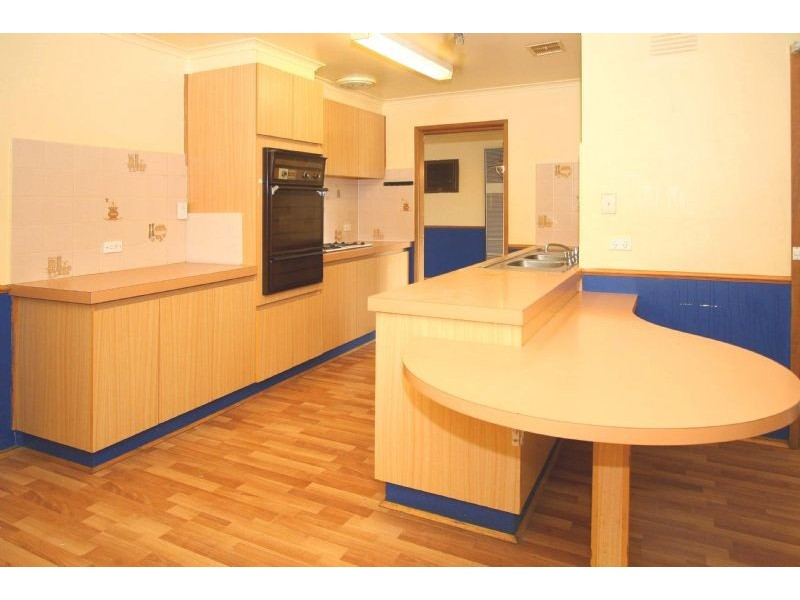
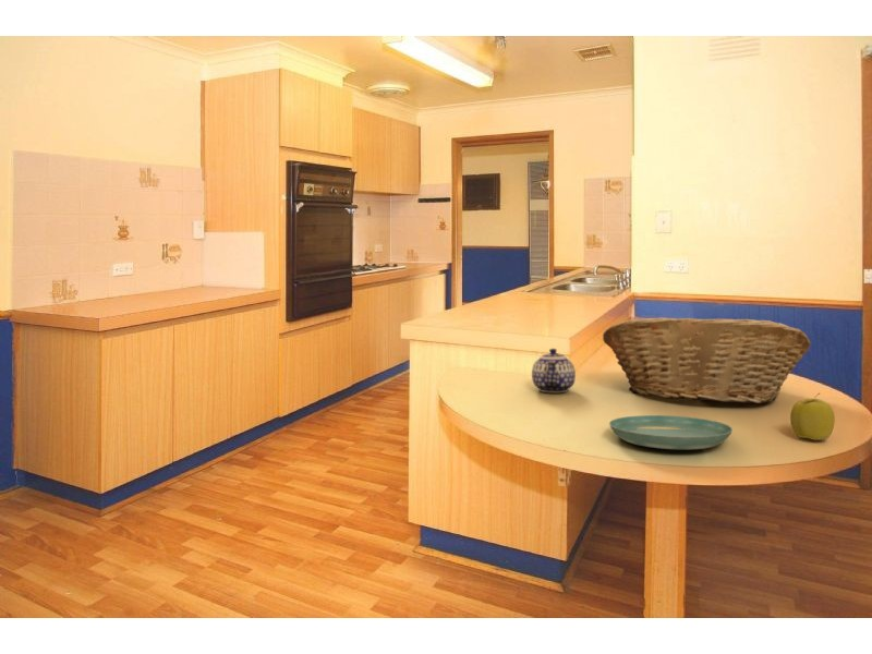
+ saucer (668, 432)
+ apple (811, 415)
+ fruit basket (700, 356)
+ teapot (553, 370)
